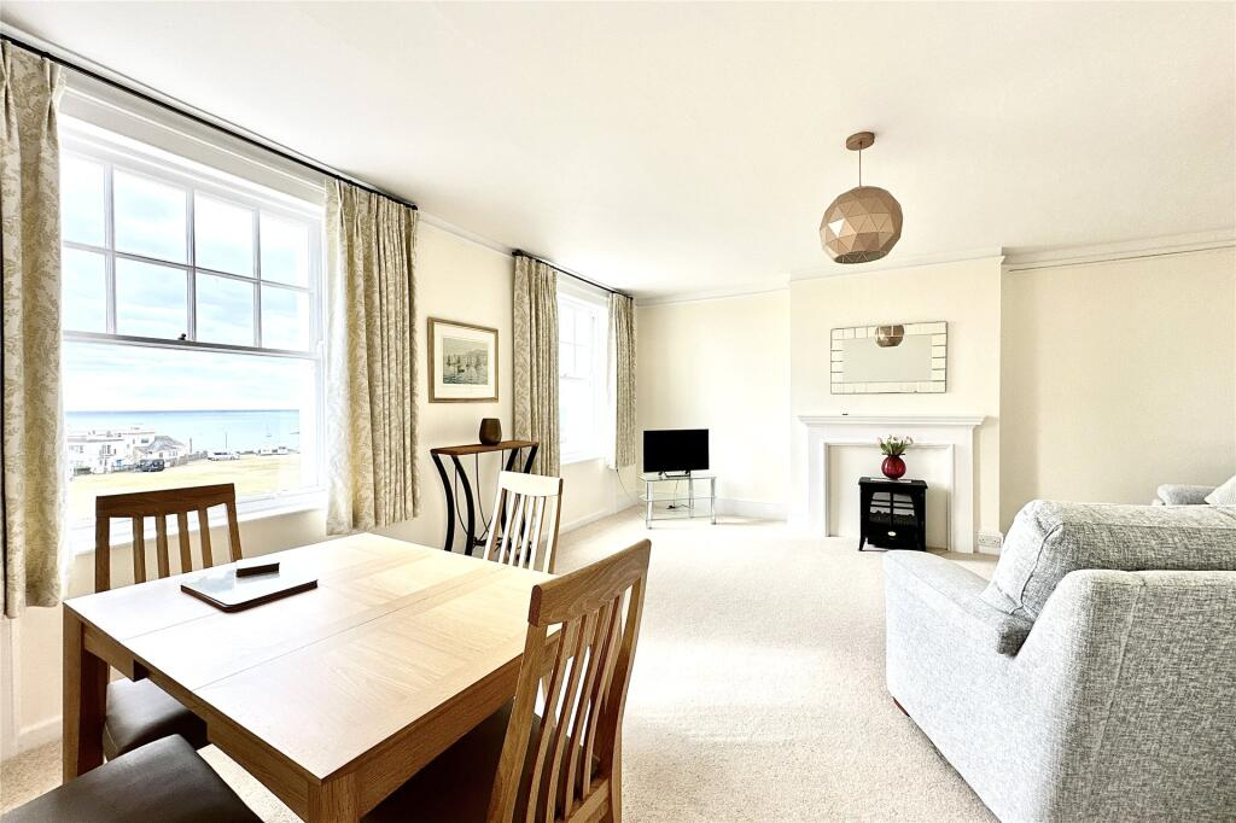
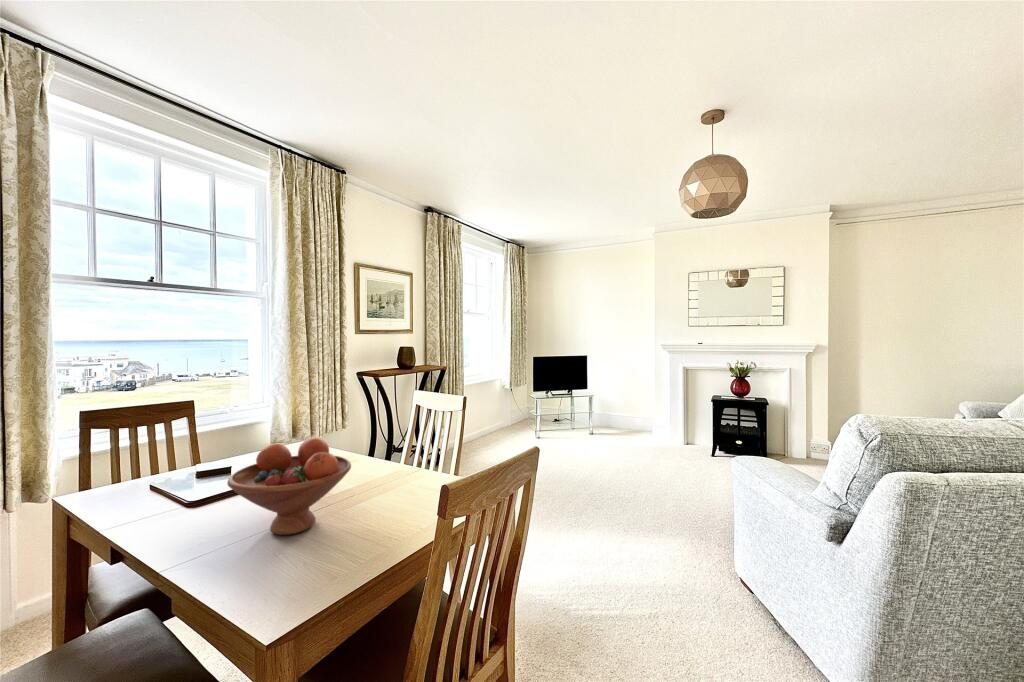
+ fruit bowl (293, 487)
